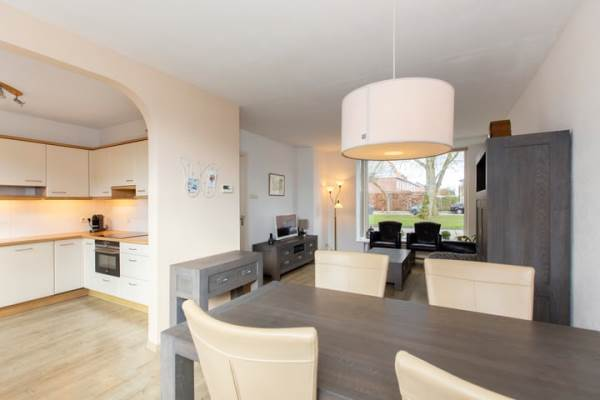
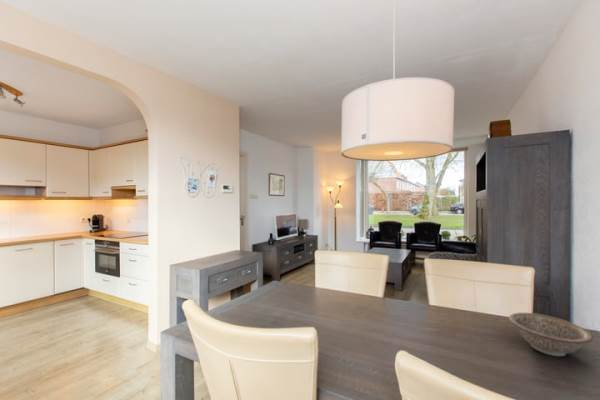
+ decorative bowl (547, 337)
